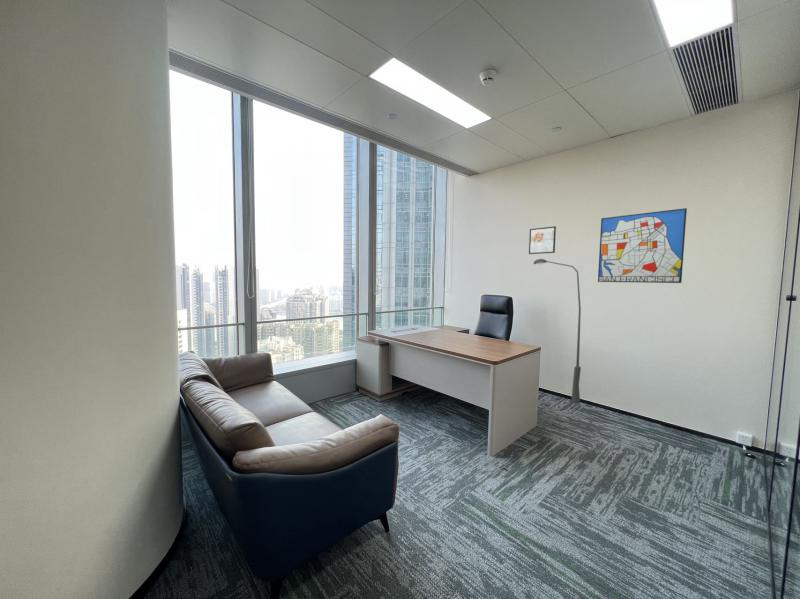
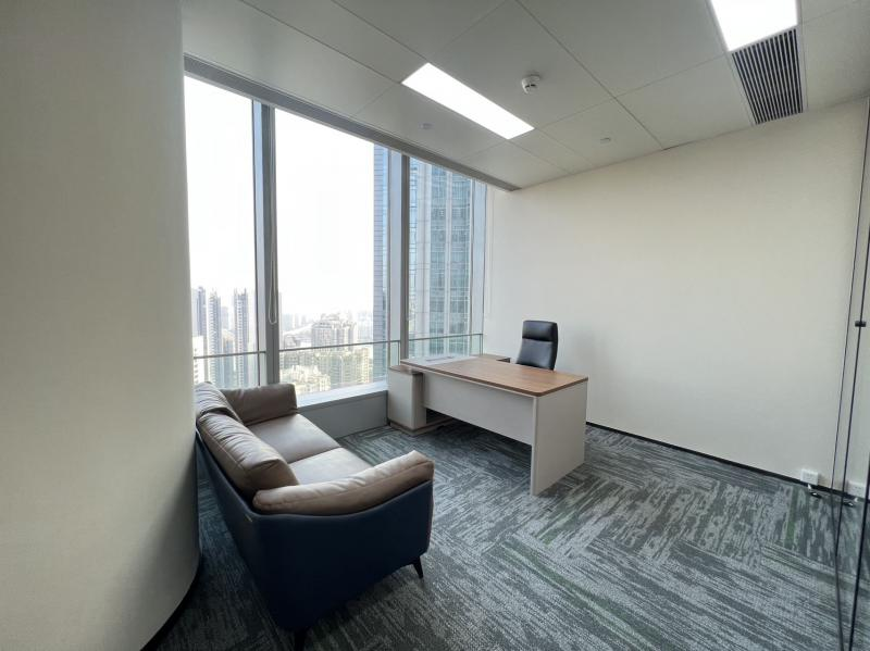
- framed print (541, 240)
- floor lamp (578, 327)
- wall art (638, 248)
